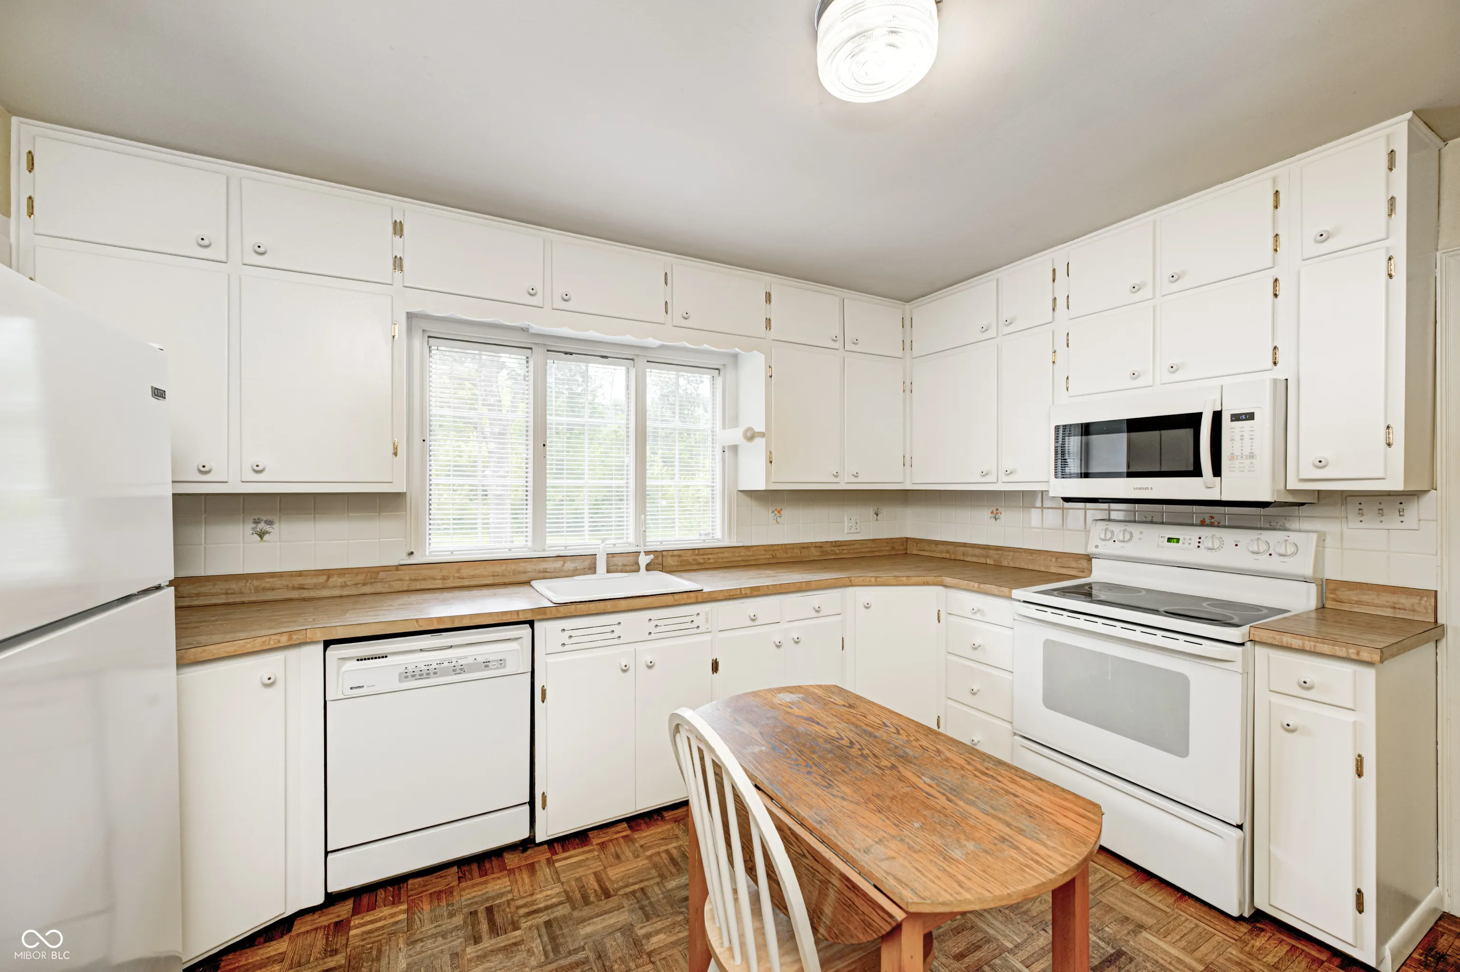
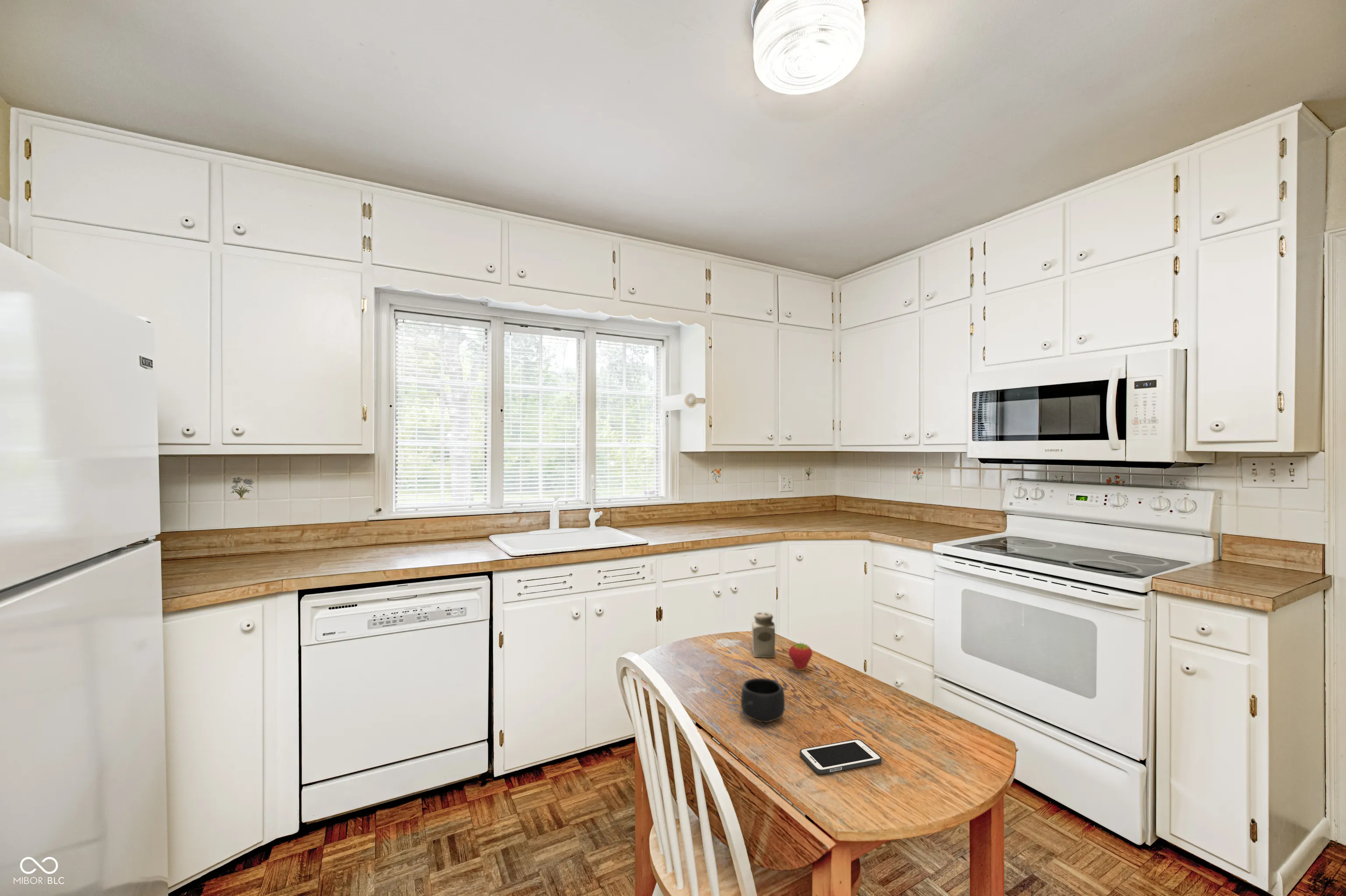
+ salt shaker (763, 633)
+ mug (760, 699)
+ cell phone (840, 756)
+ fruit (800, 656)
